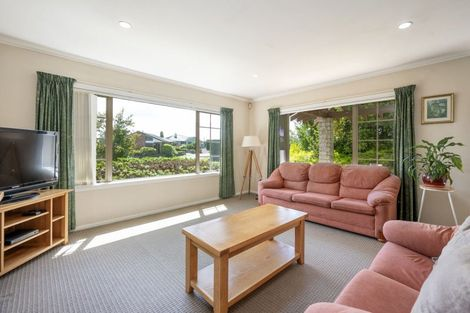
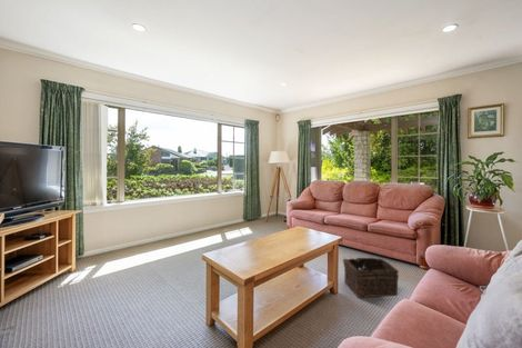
+ basket (368, 272)
